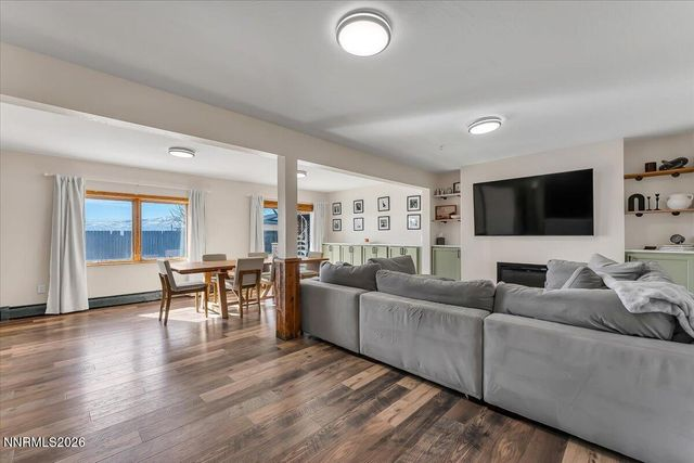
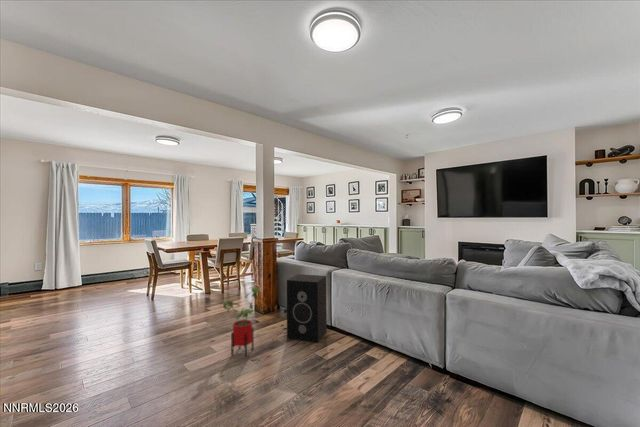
+ house plant (245, 319)
+ speaker (307, 306)
